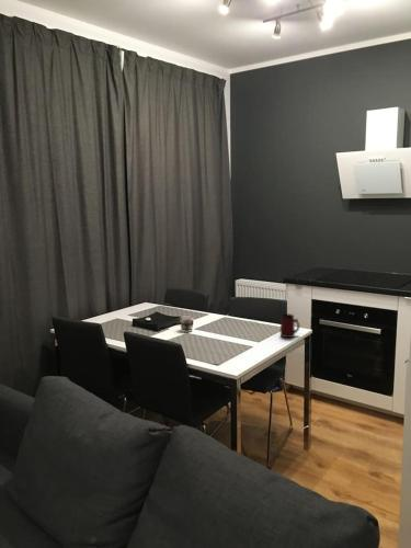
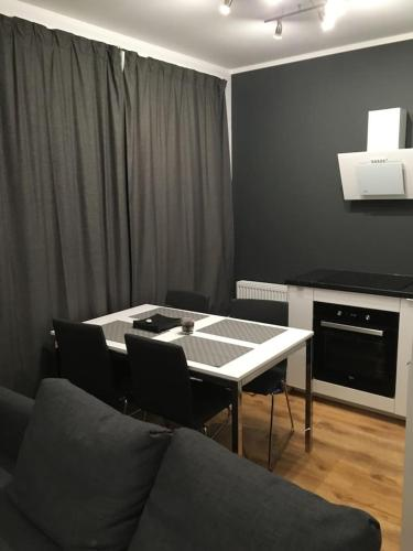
- mug (289, 326)
